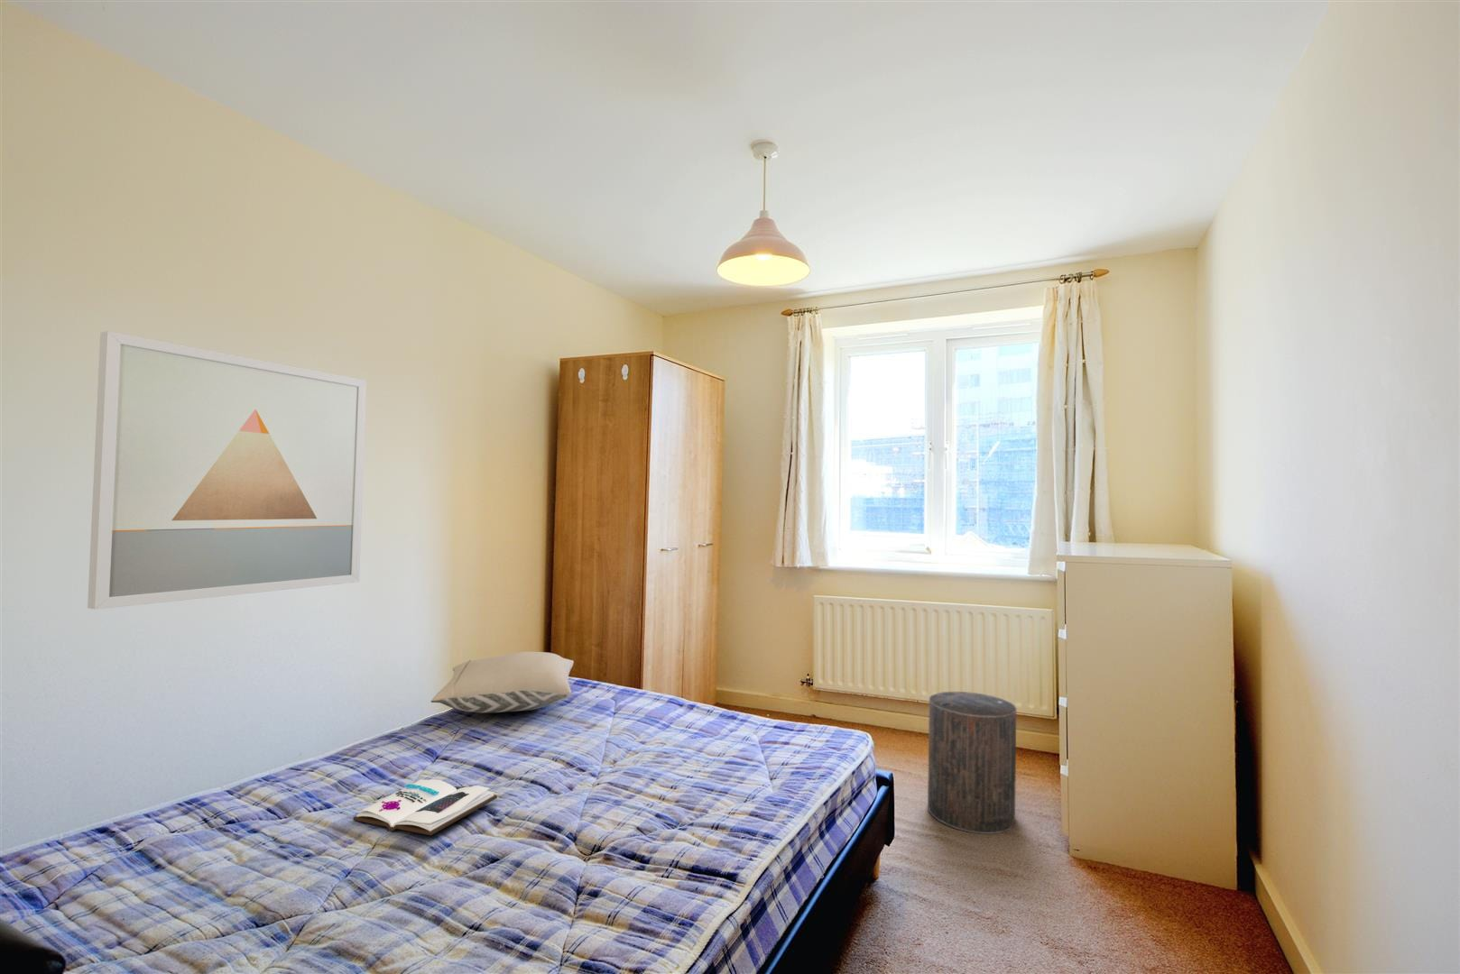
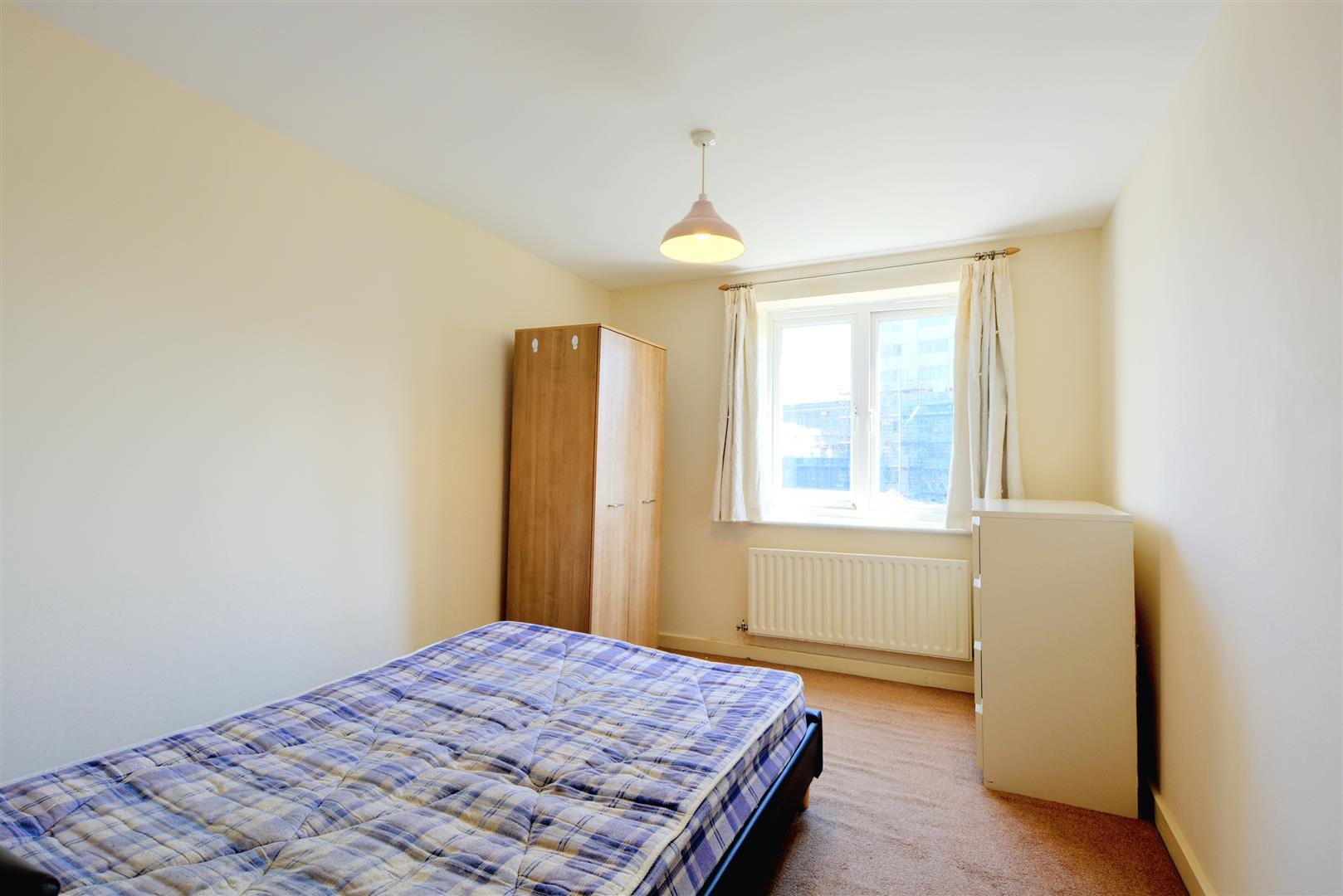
- pillow (509, 680)
- stool (971, 758)
- wall art (249, 475)
- book (427, 803)
